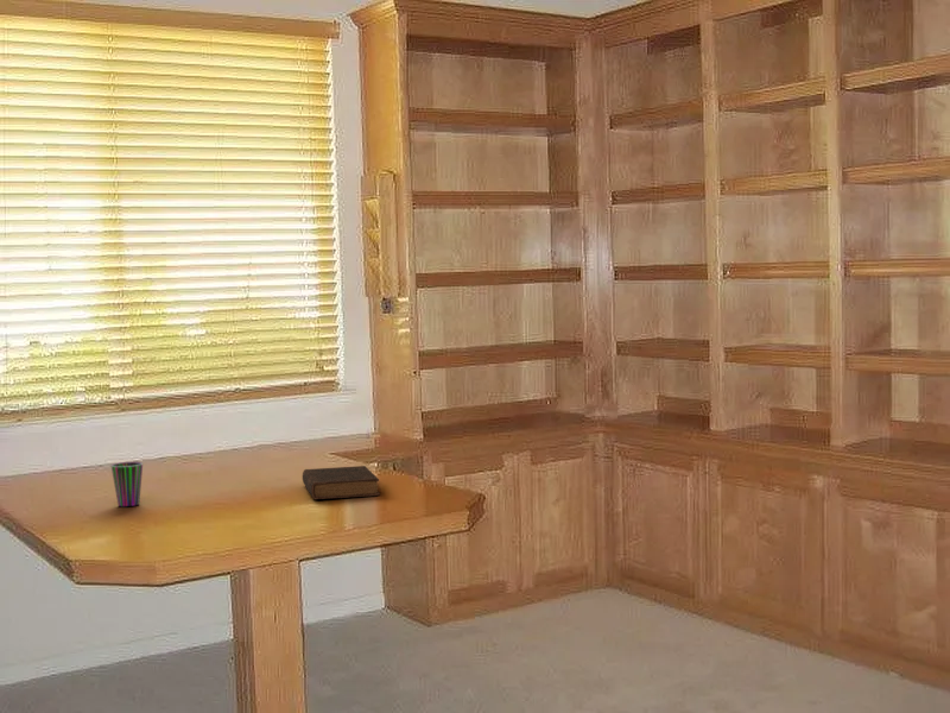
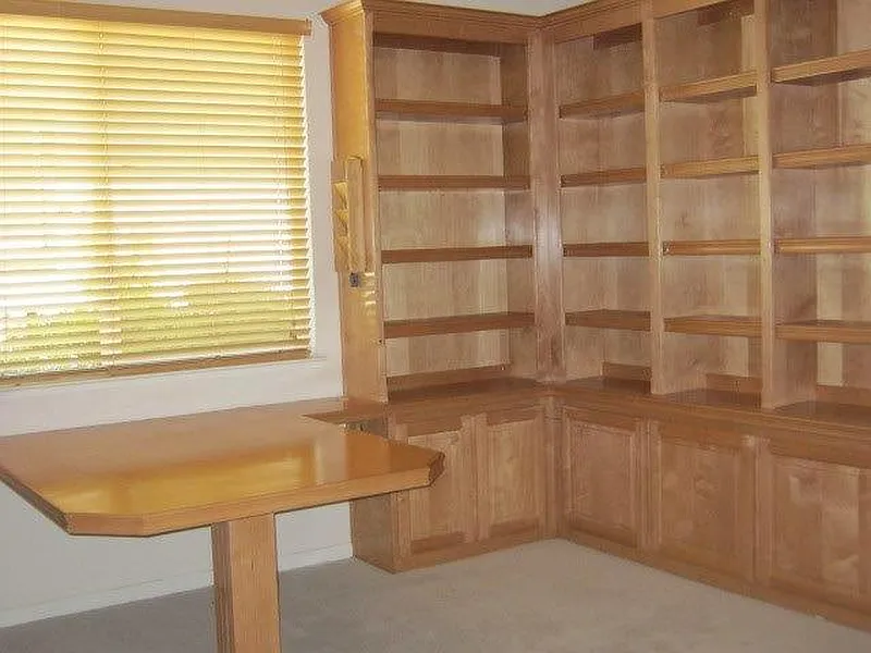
- book (340, 481)
- cup (127, 484)
